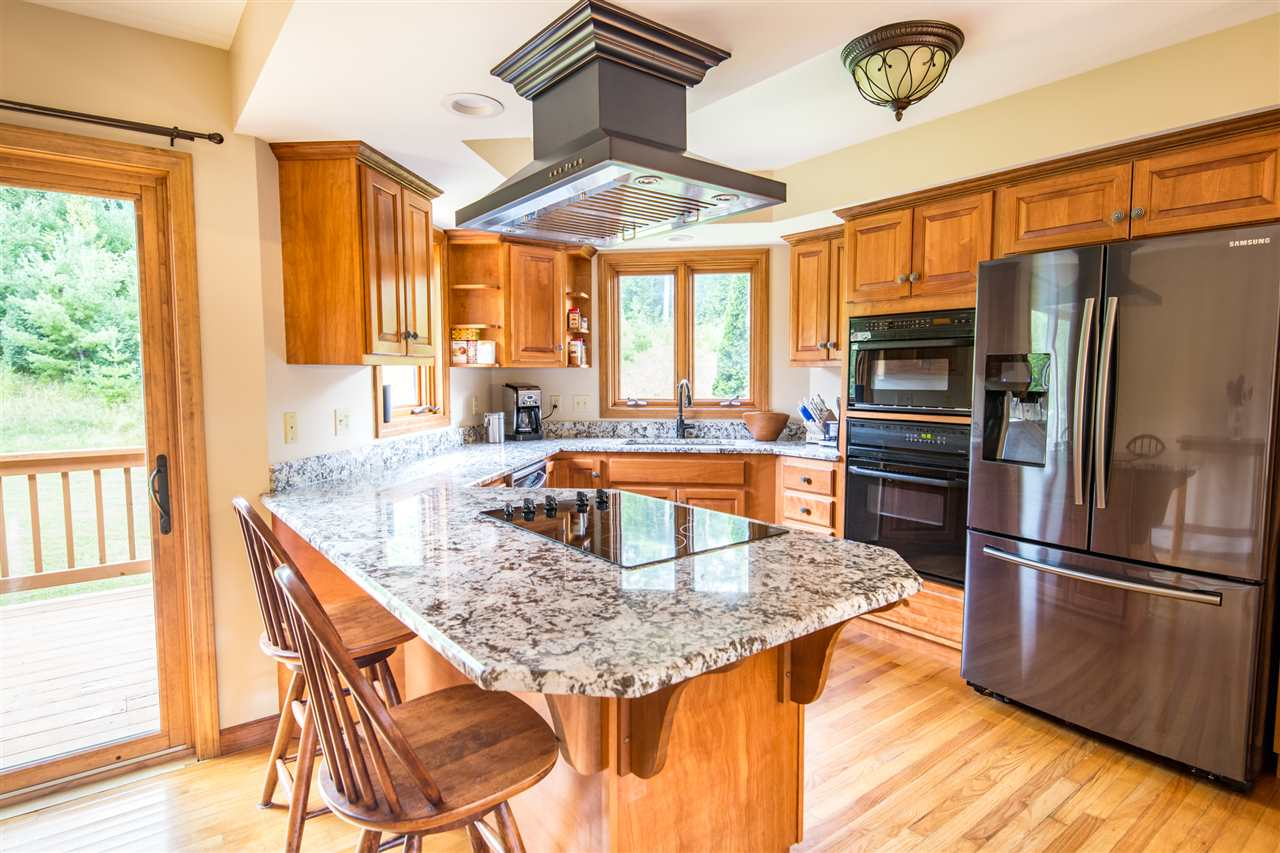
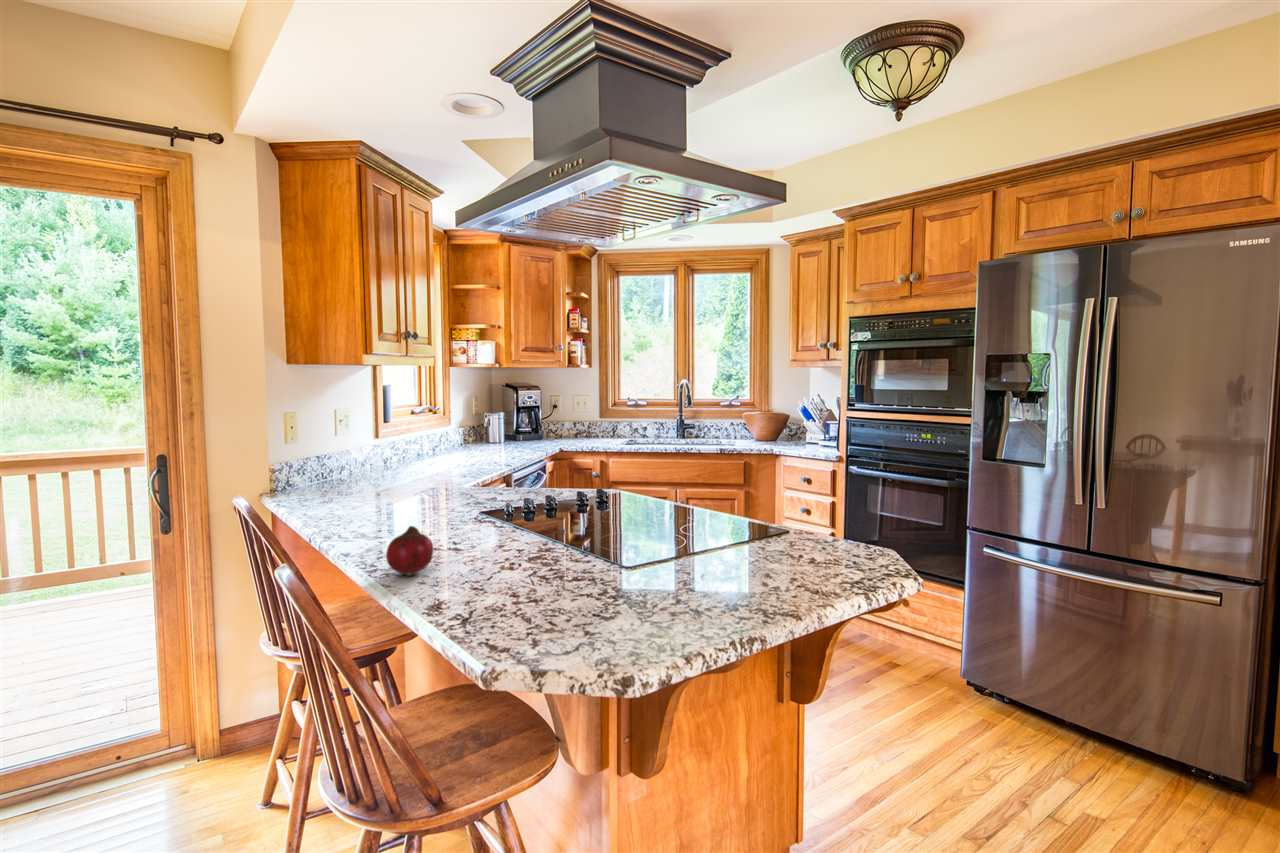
+ fruit (409, 550)
